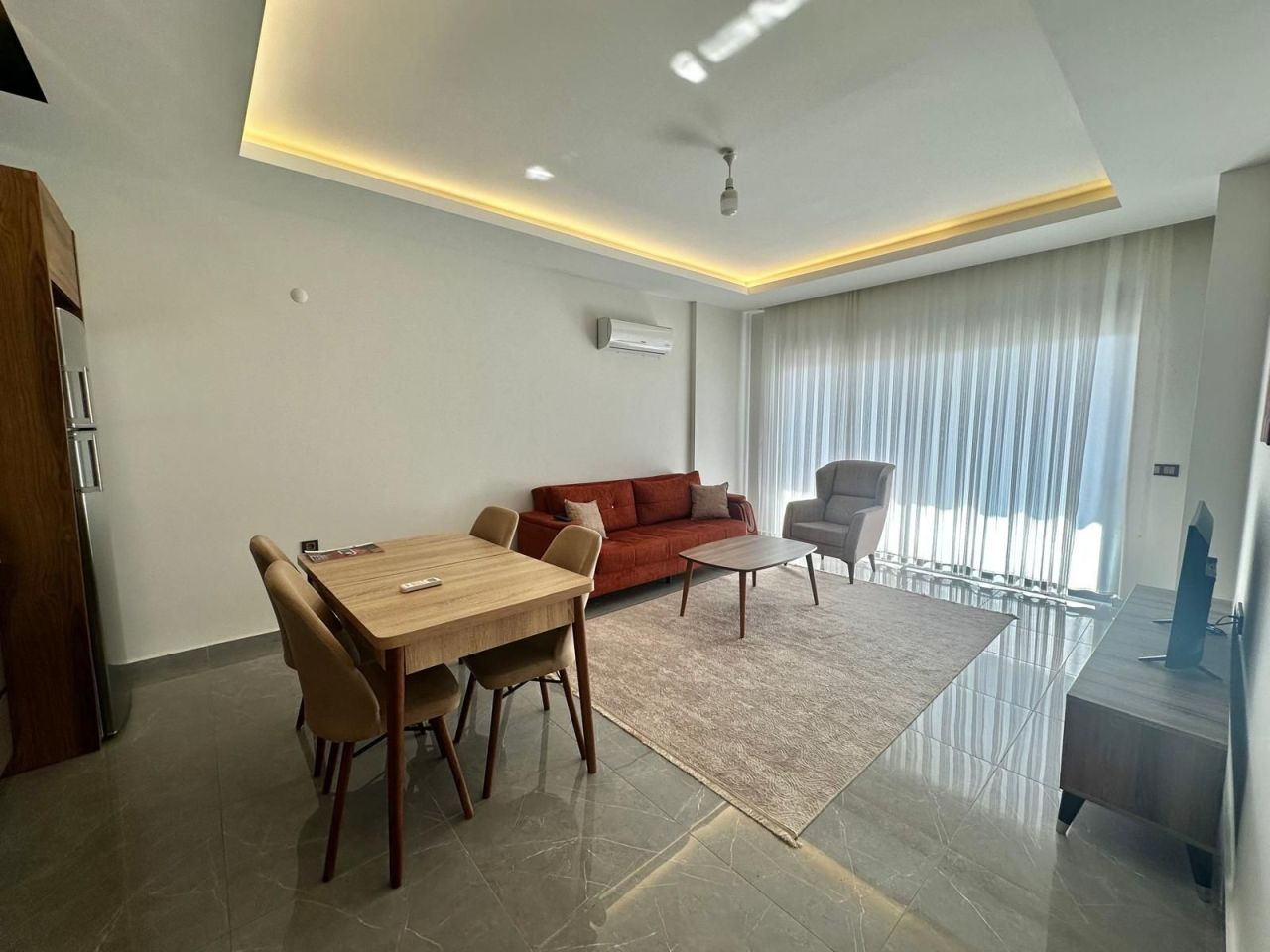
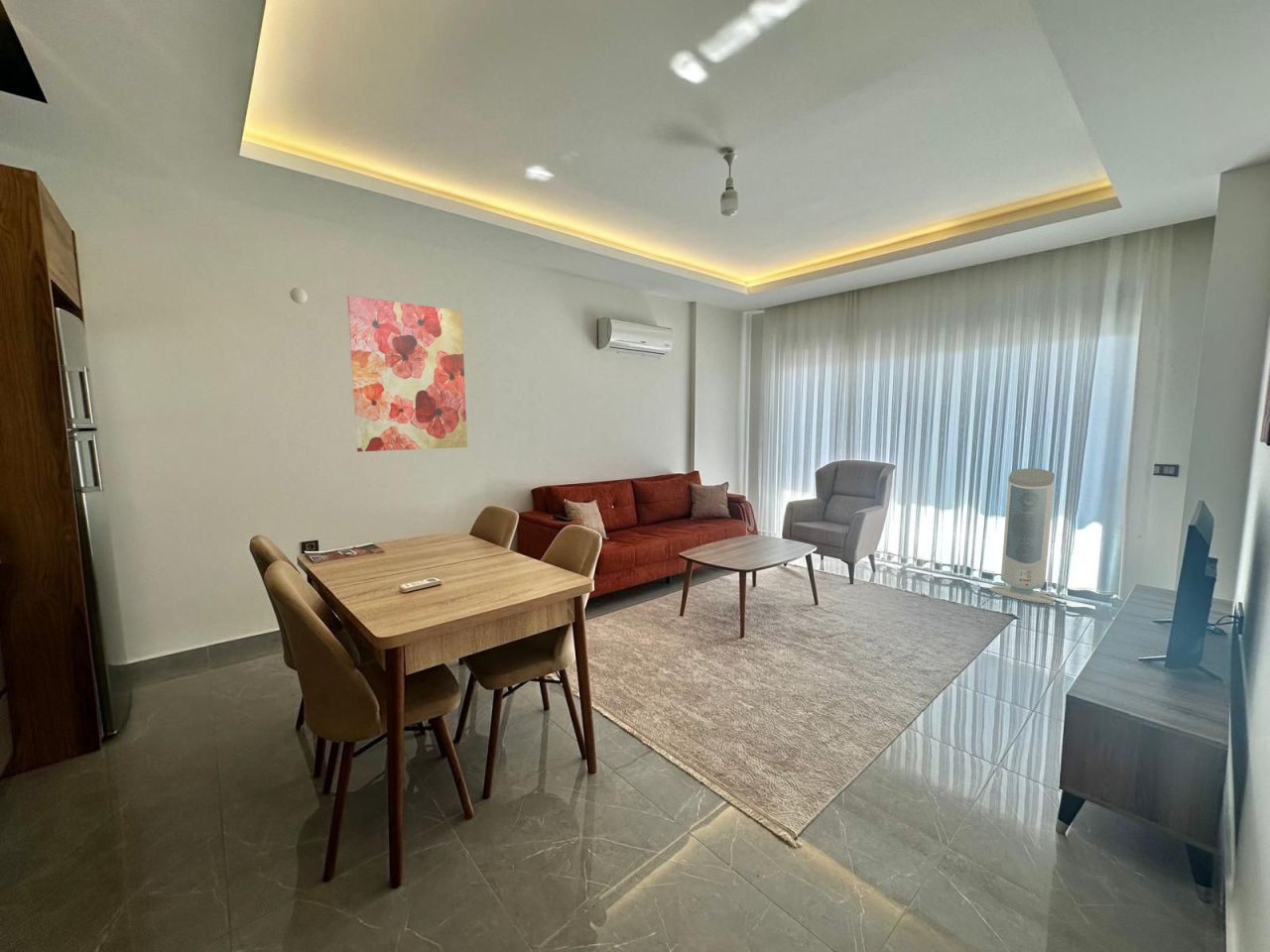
+ air purifier (1026, 533)
+ wall art (412, 377)
